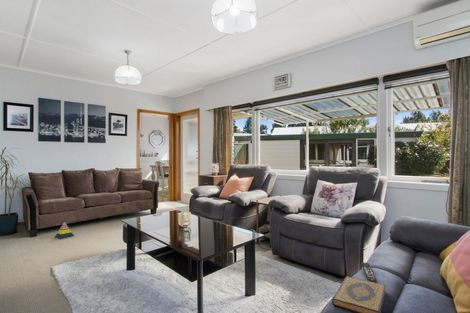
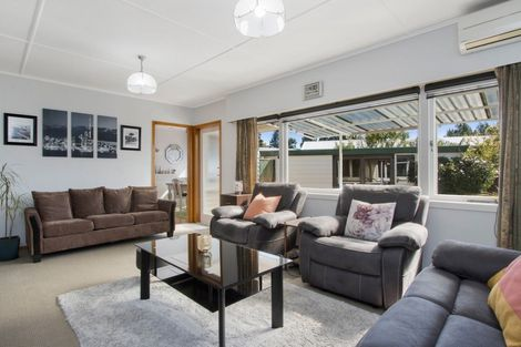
- hardback book (360, 294)
- remote control (368, 271)
- stacking toy (64, 228)
